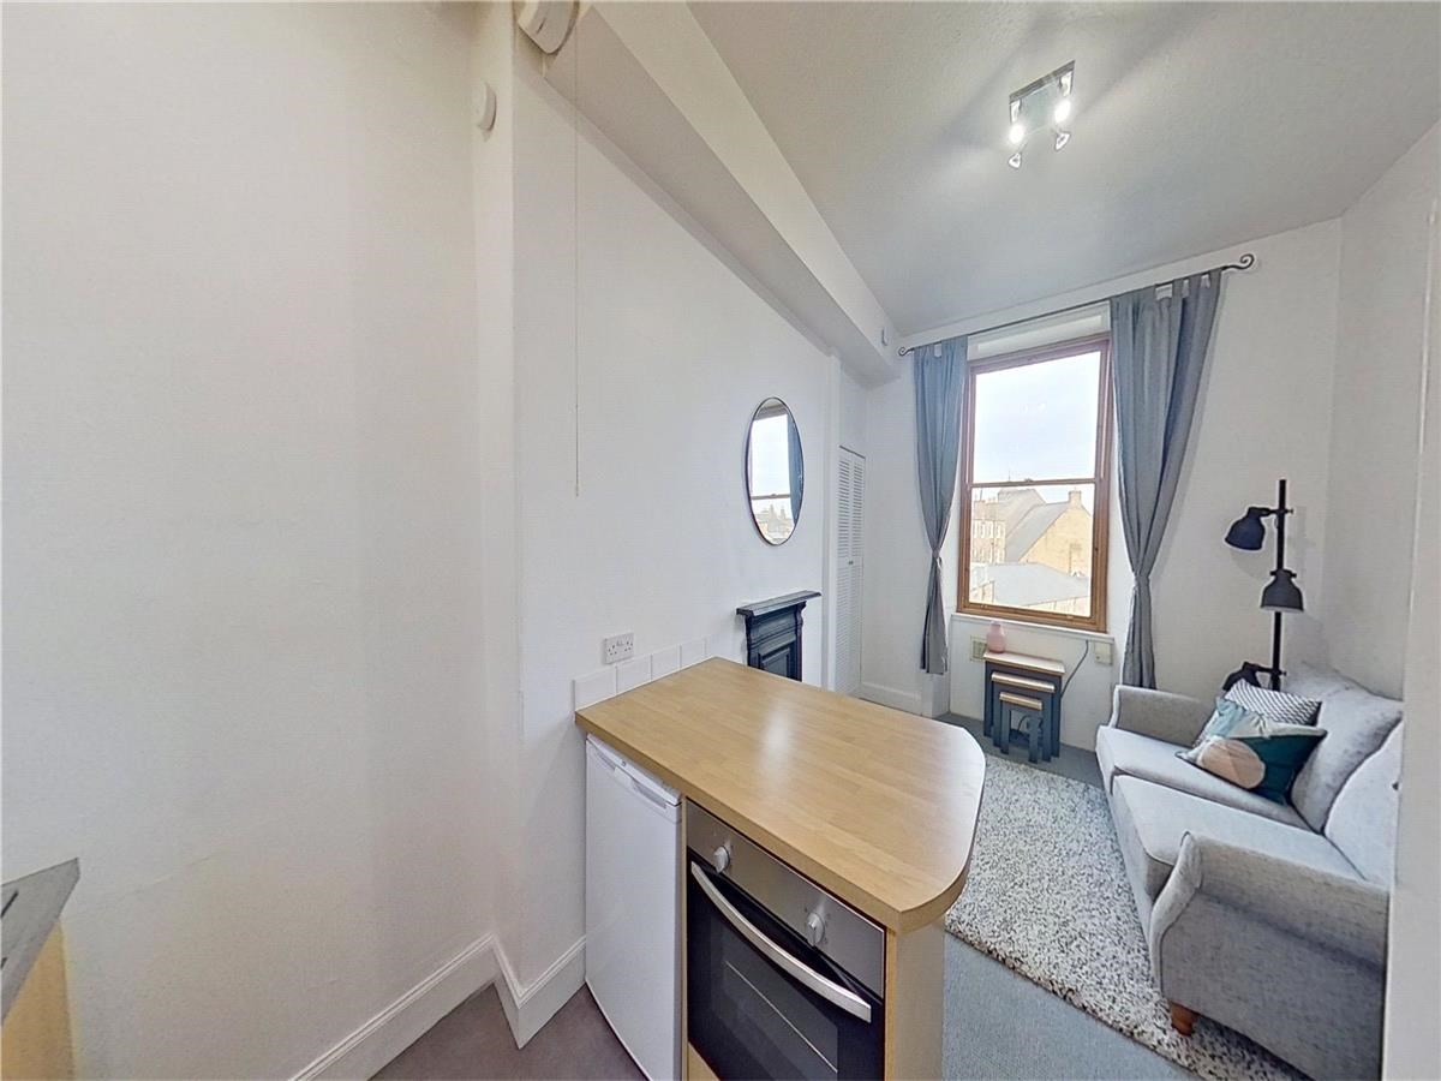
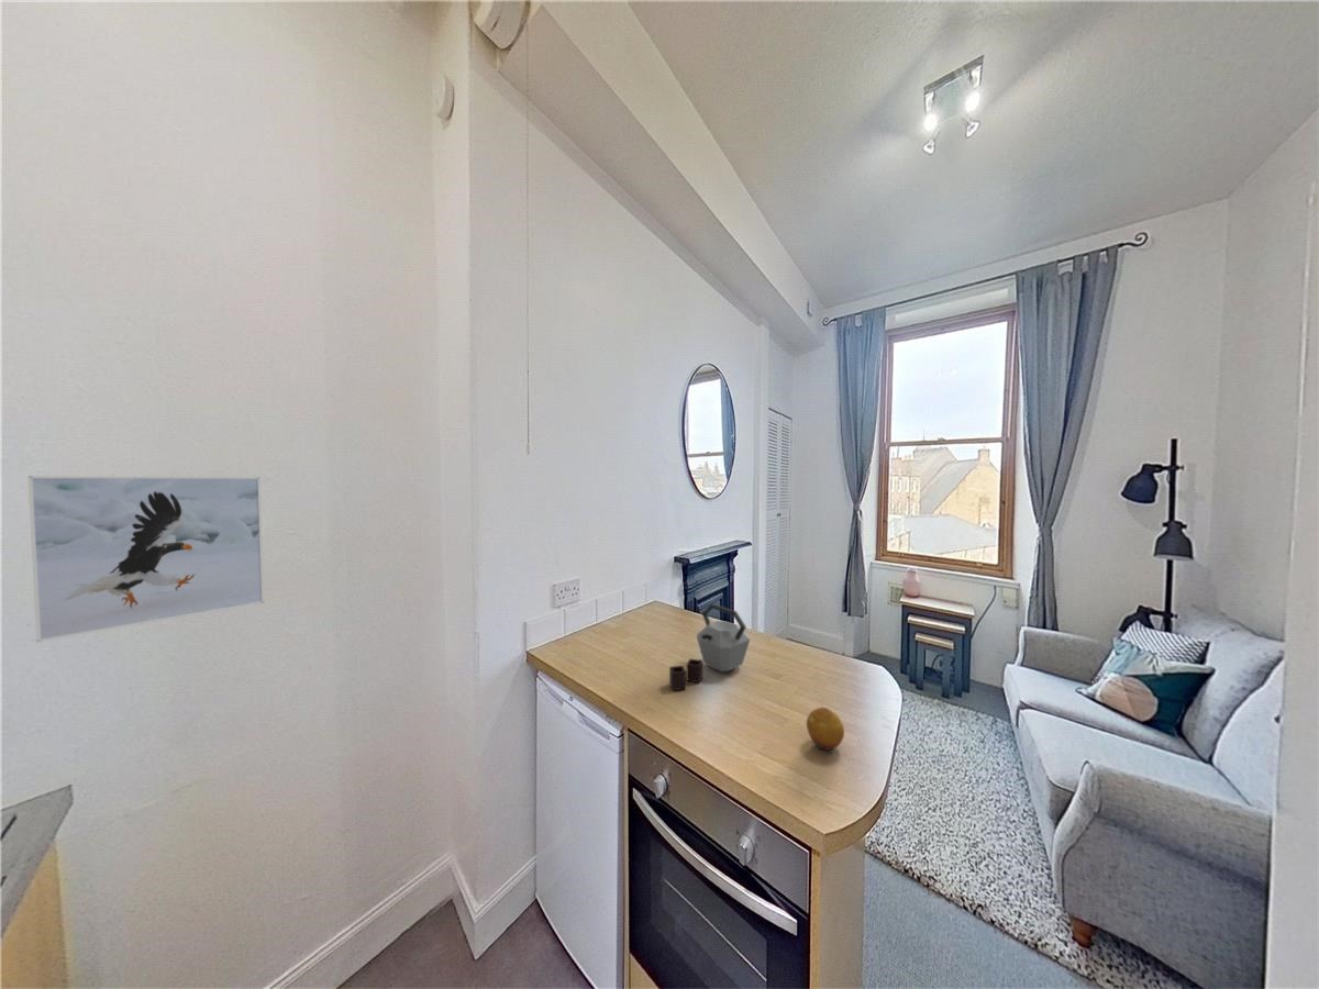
+ fruit (824, 727)
+ kettle (706, 643)
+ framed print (163, 547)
